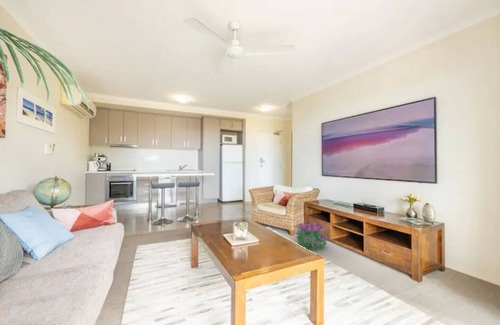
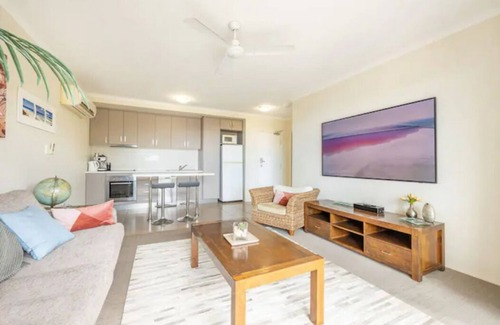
- decorative plant (311, 233)
